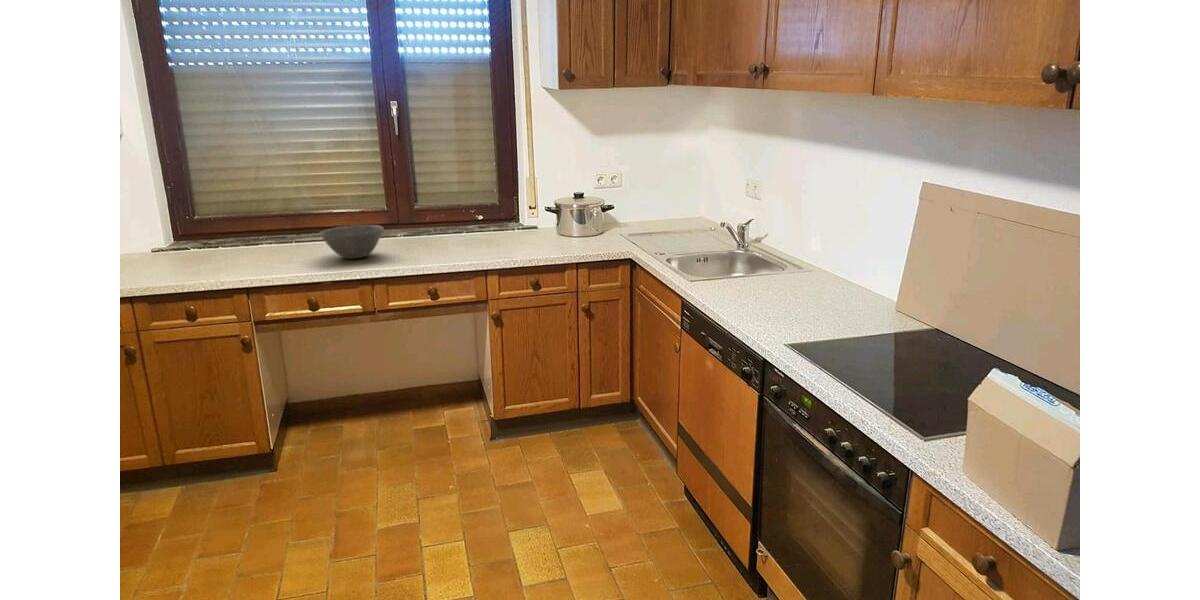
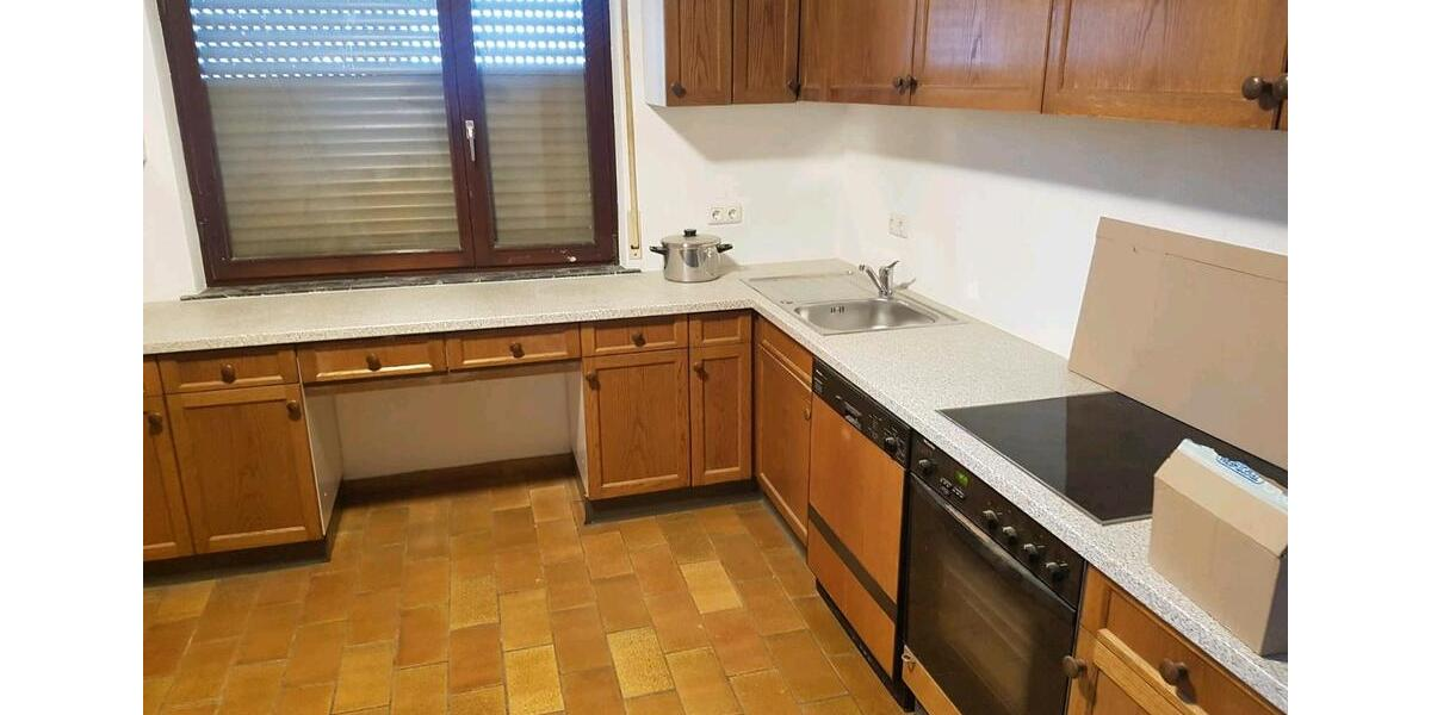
- bowl (353, 243)
